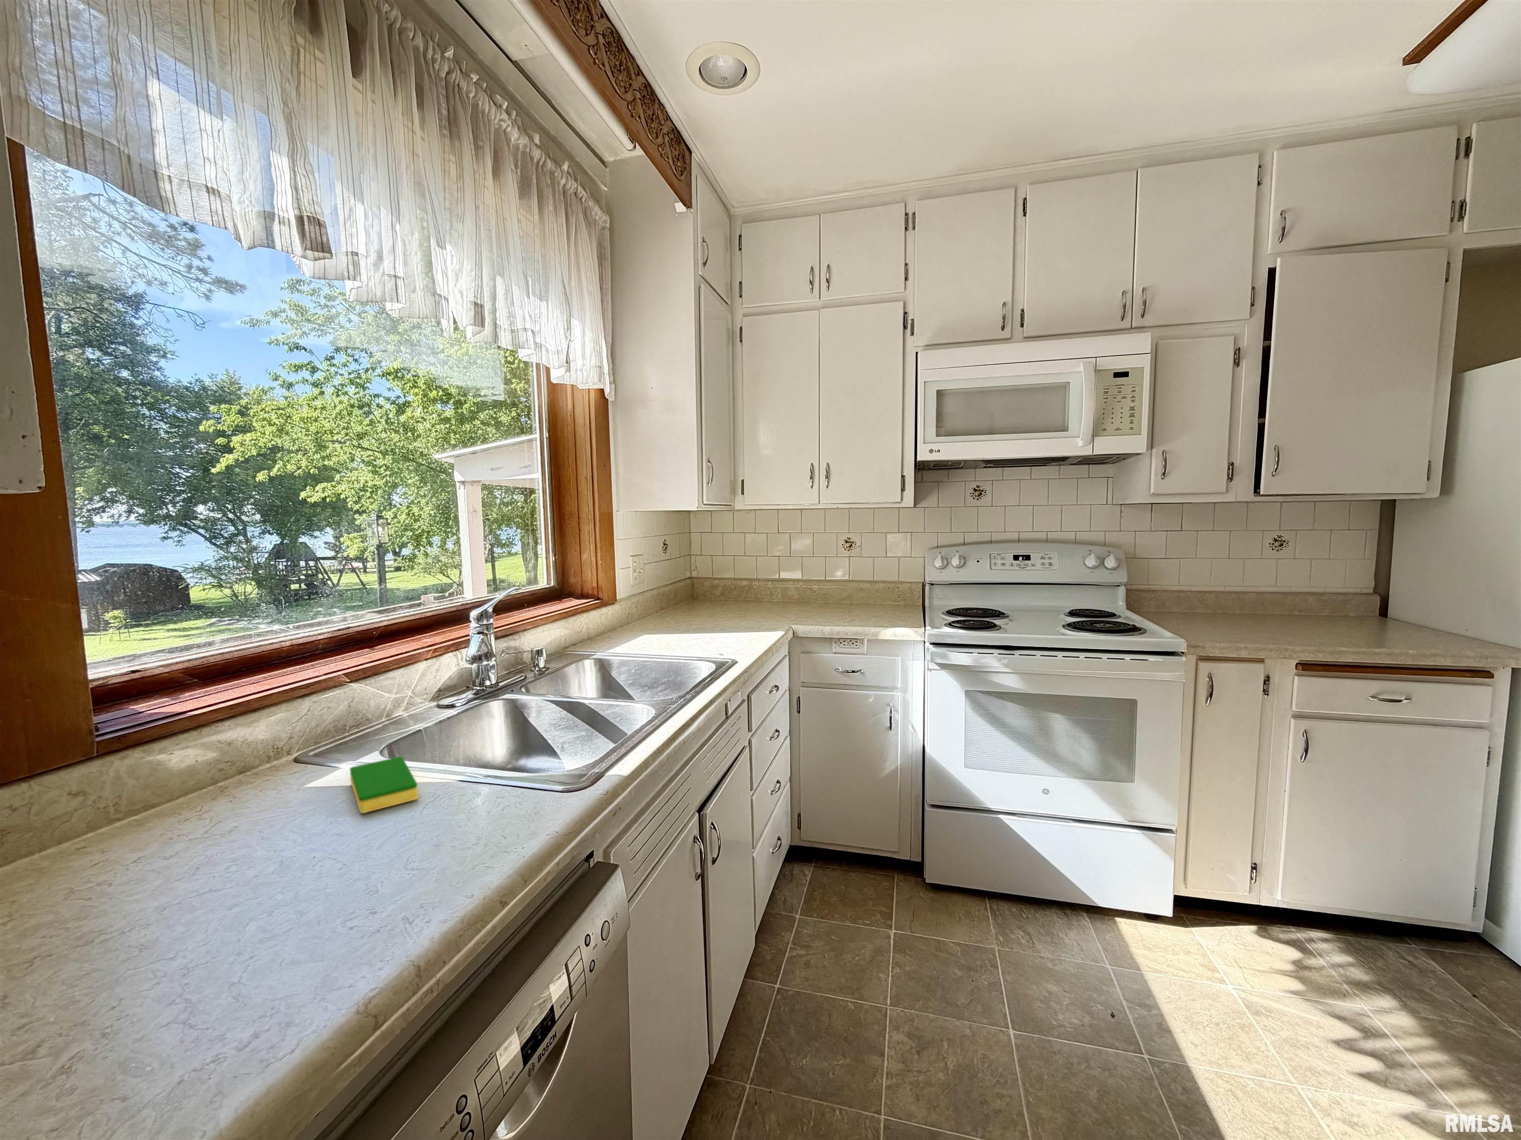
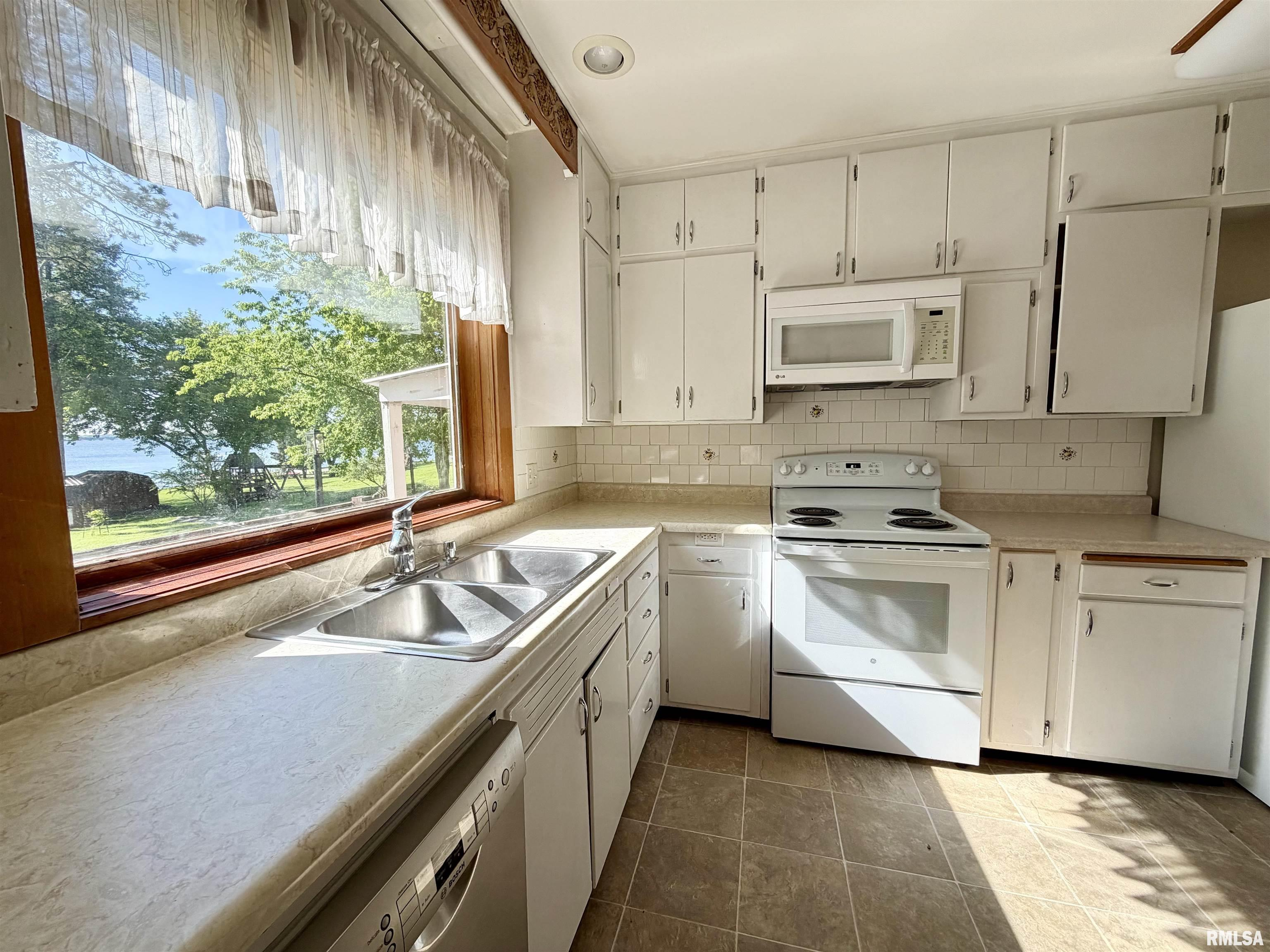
- dish sponge (383, 782)
